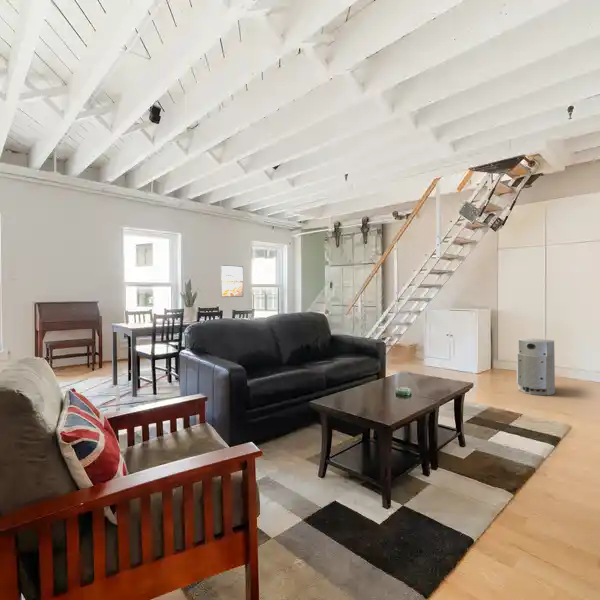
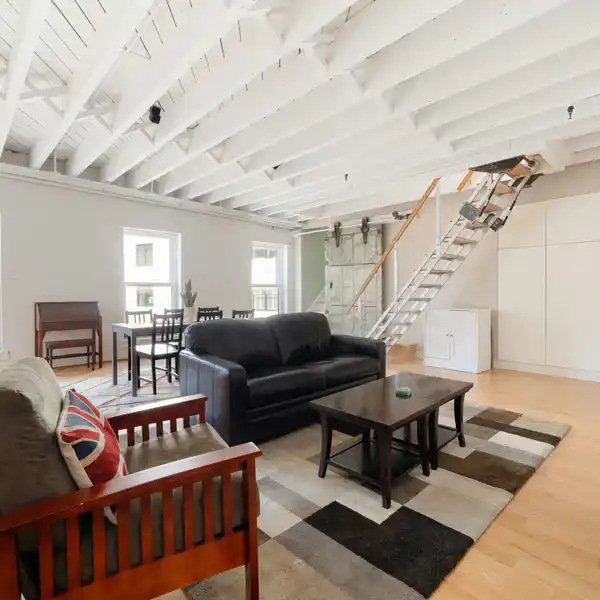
- air purifier (535, 365)
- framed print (232, 281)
